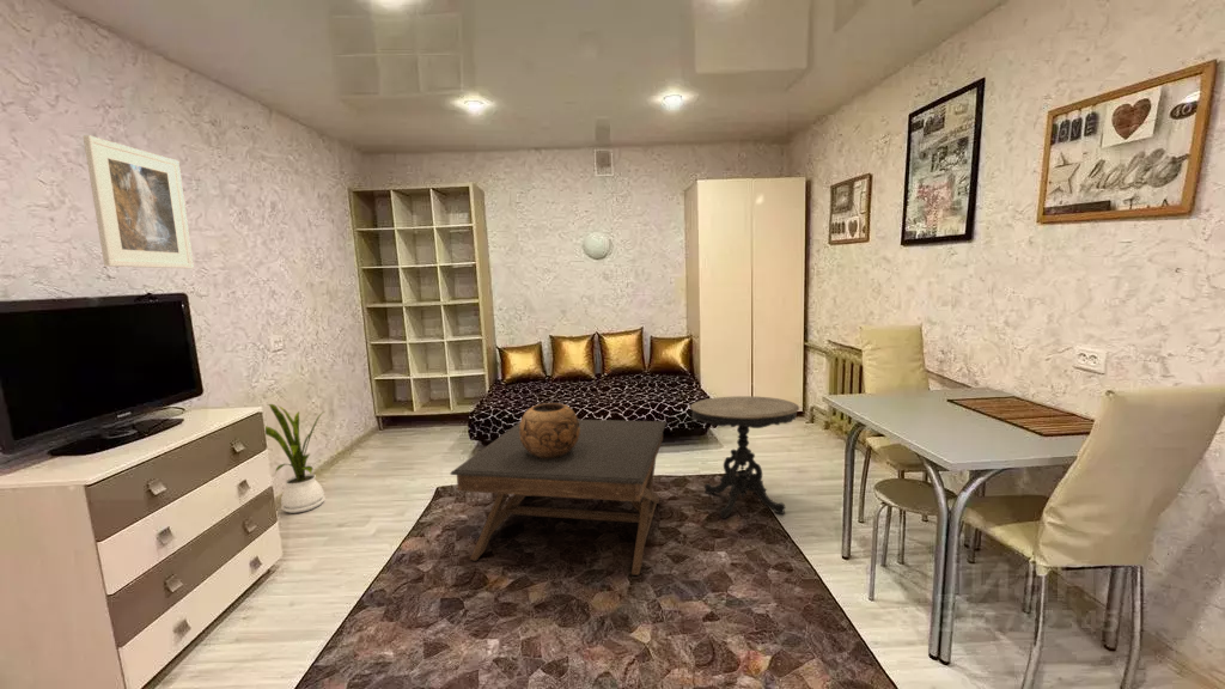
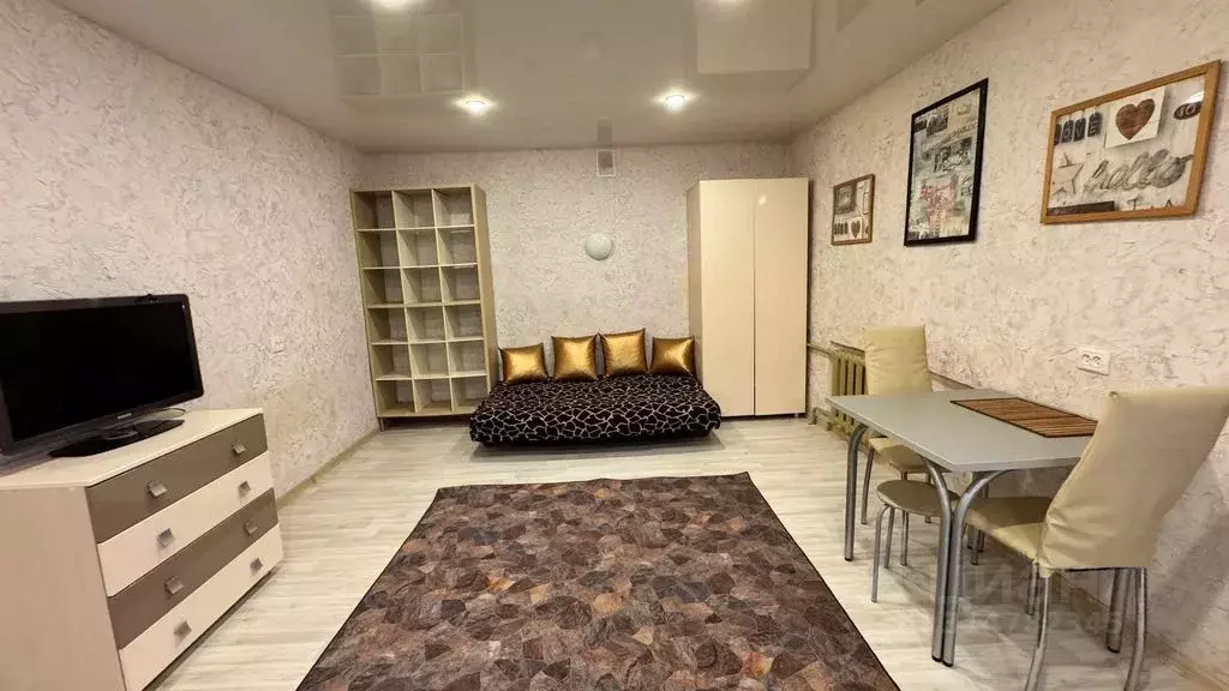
- decorative bowl (549, 429)
- side table (744, 453)
- coffee table (573, 483)
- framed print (144, 208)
- house plant (293, 452)
